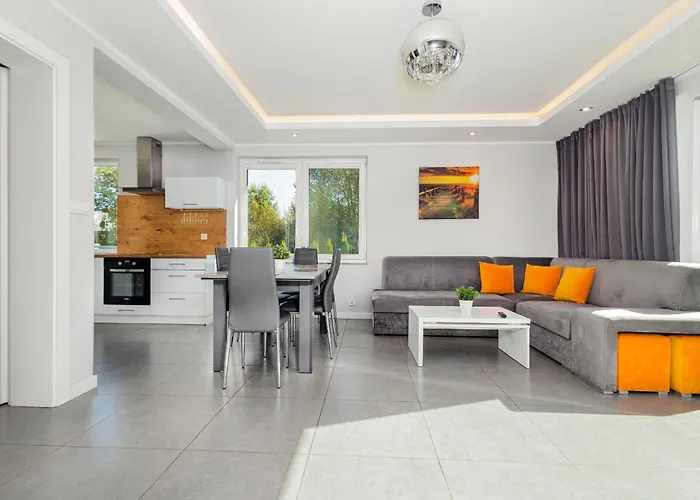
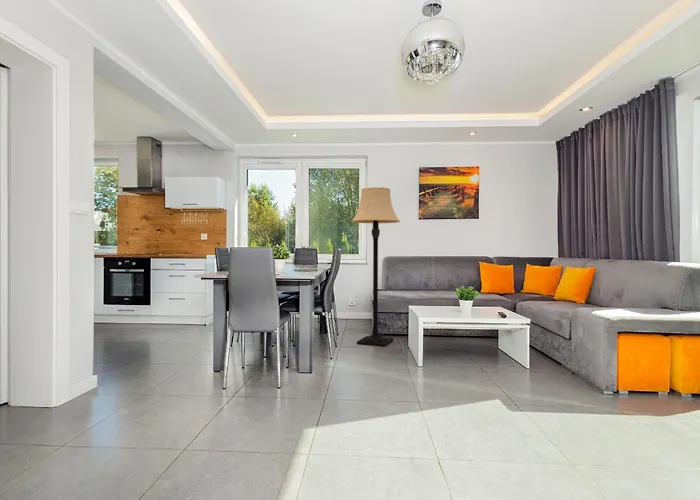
+ lamp (375, 265)
